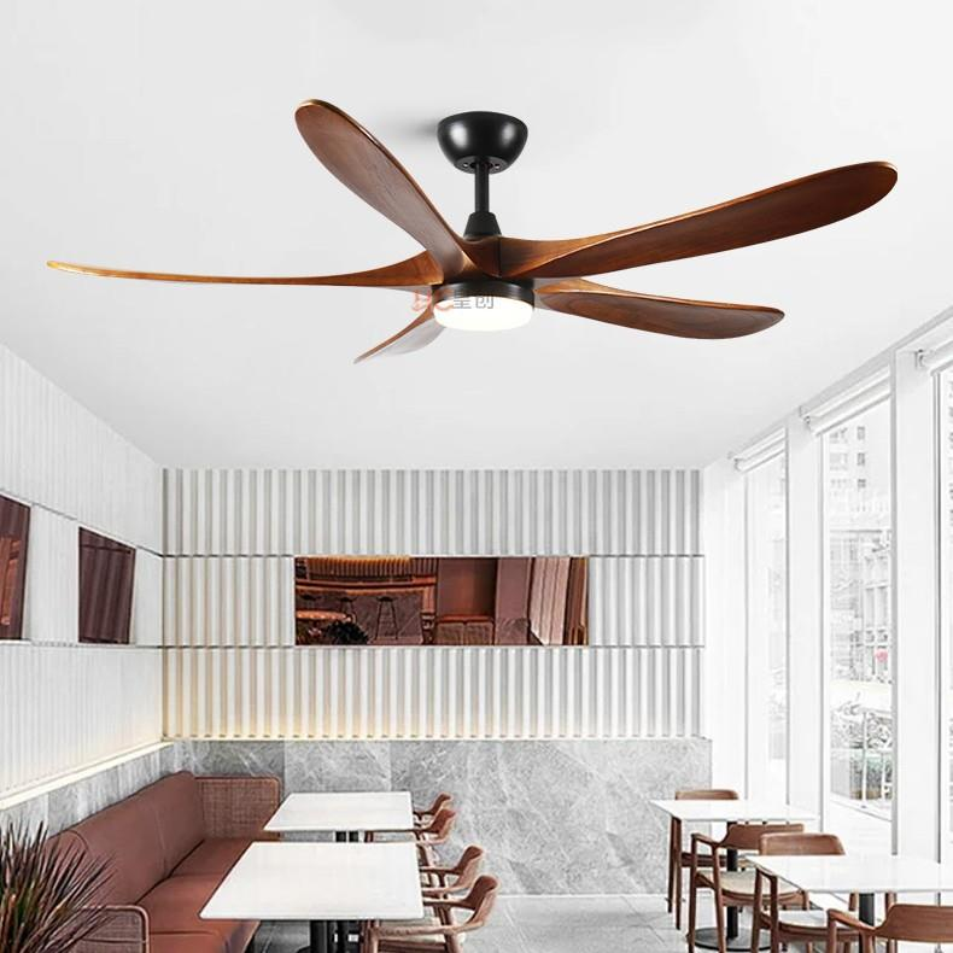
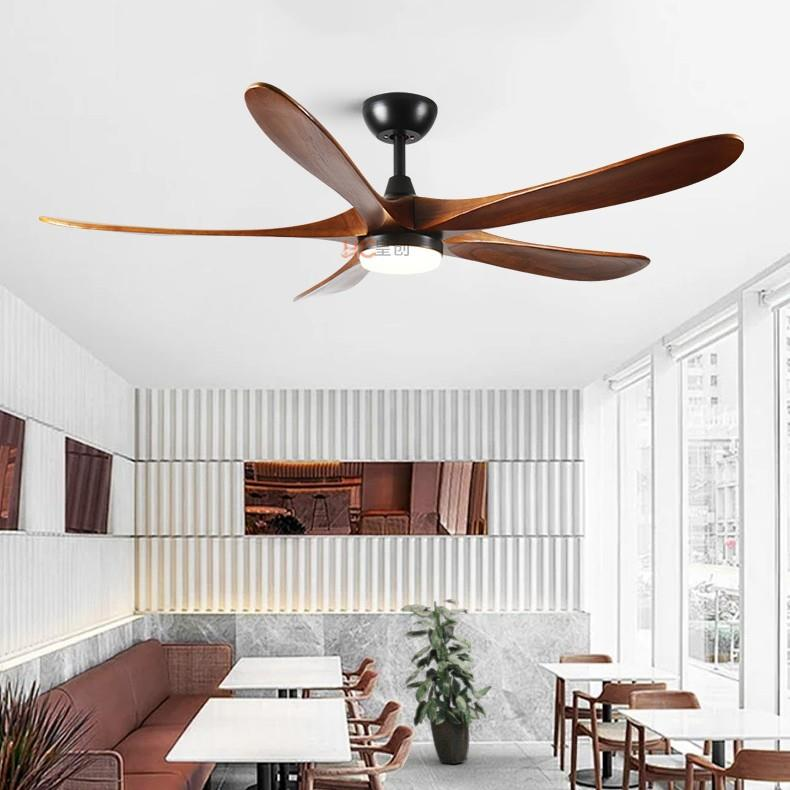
+ indoor plant (444, 680)
